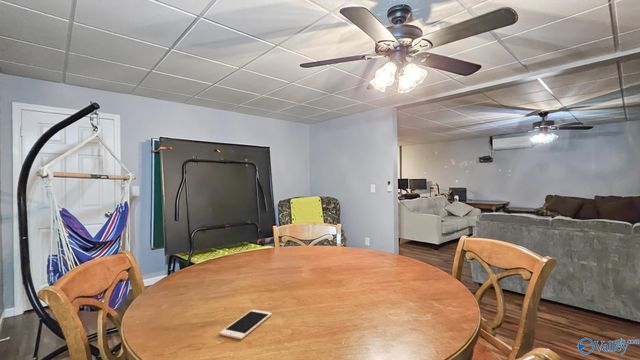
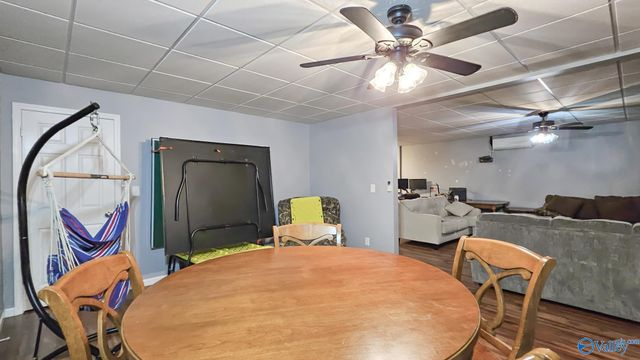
- cell phone (247, 322)
